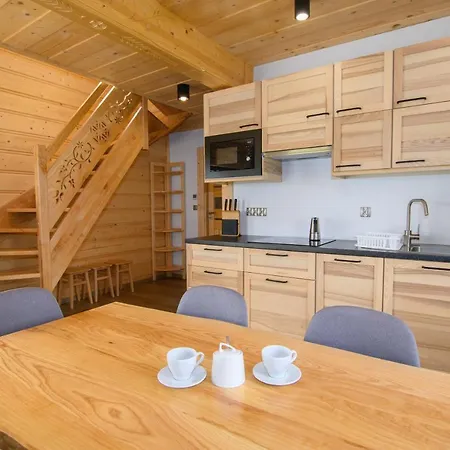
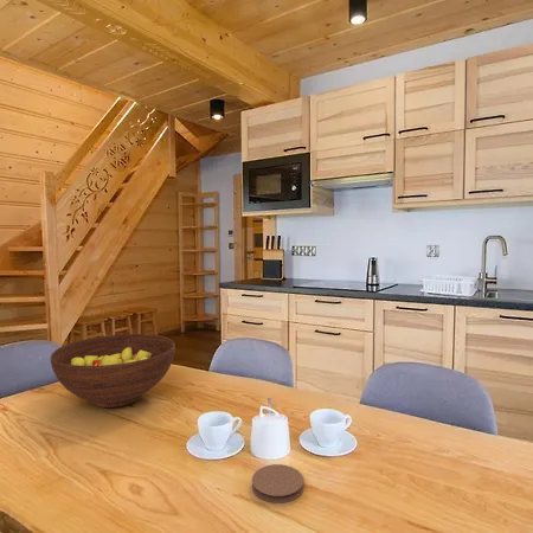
+ coaster (277, 482)
+ fruit bowl (116, 373)
